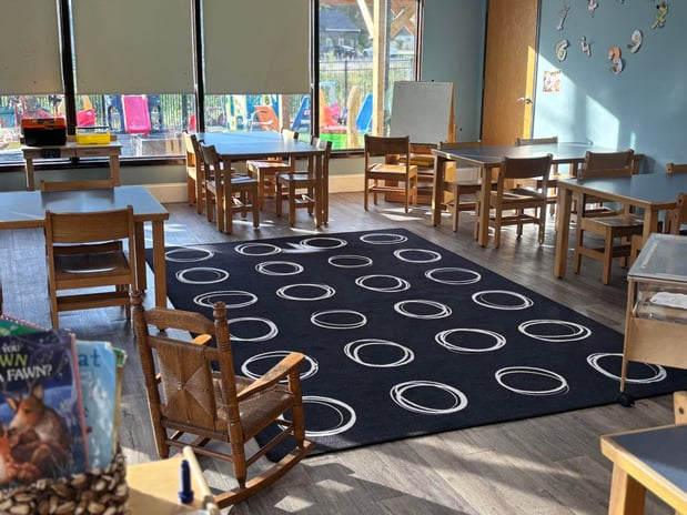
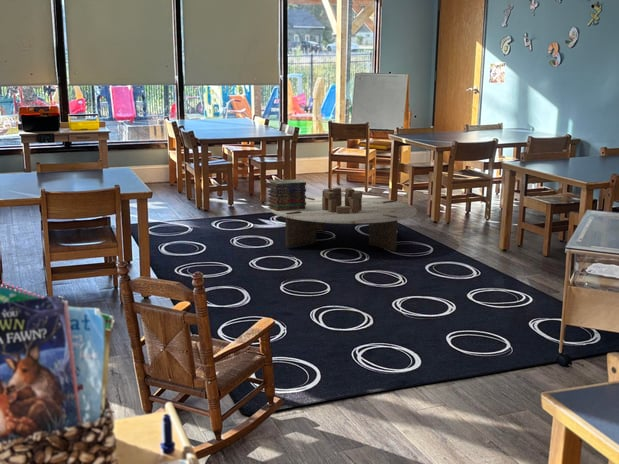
+ book stack (286, 194)
+ wooden block set (341, 199)
+ coffee table (342, 222)
